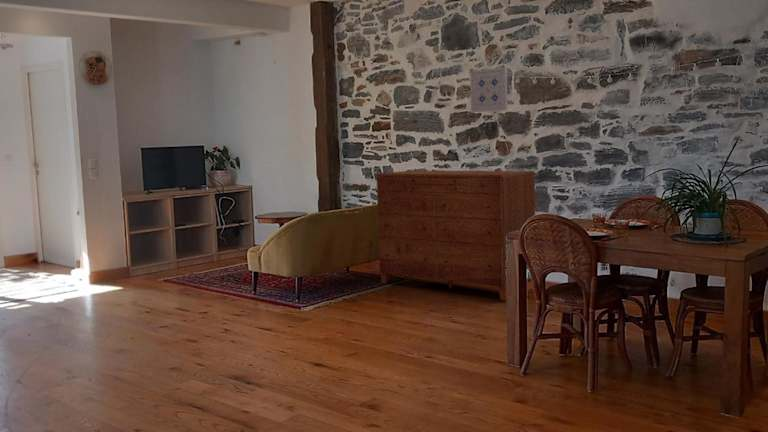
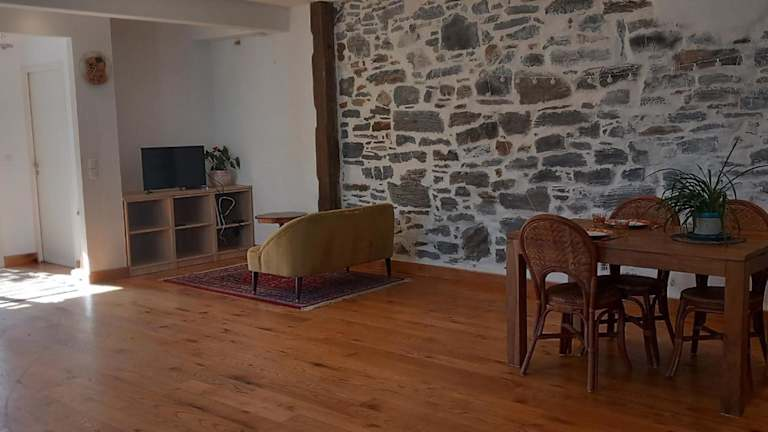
- wall art (488, 90)
- dresser (452, 230)
